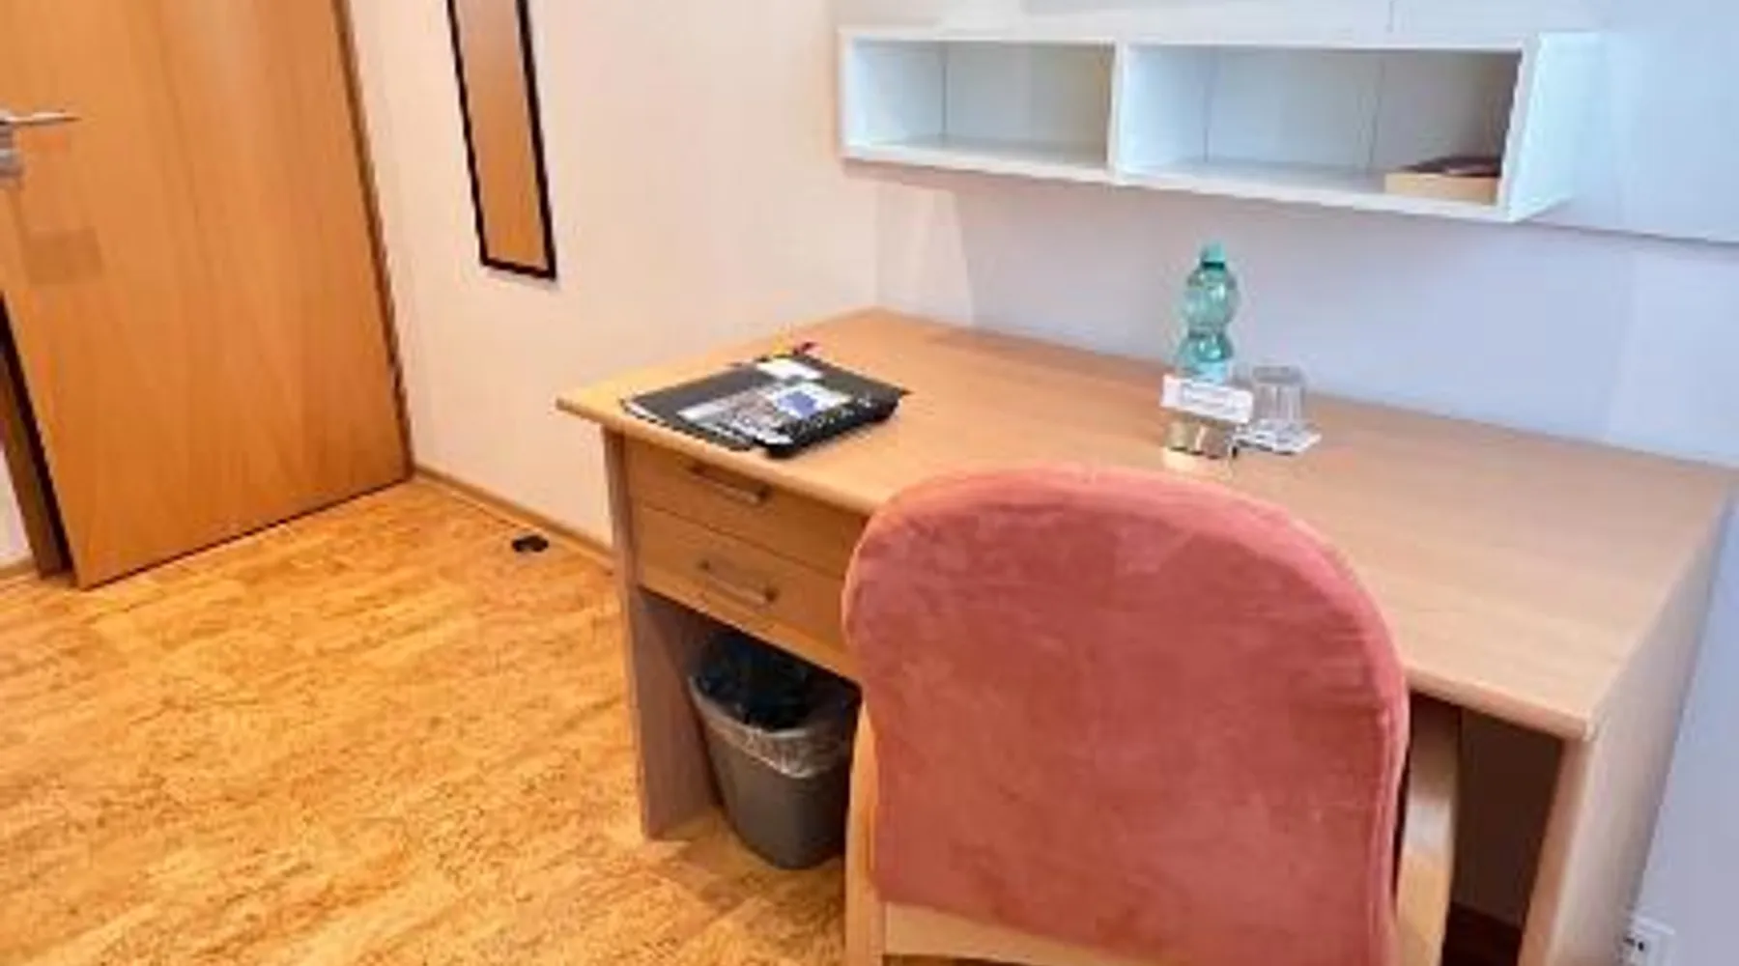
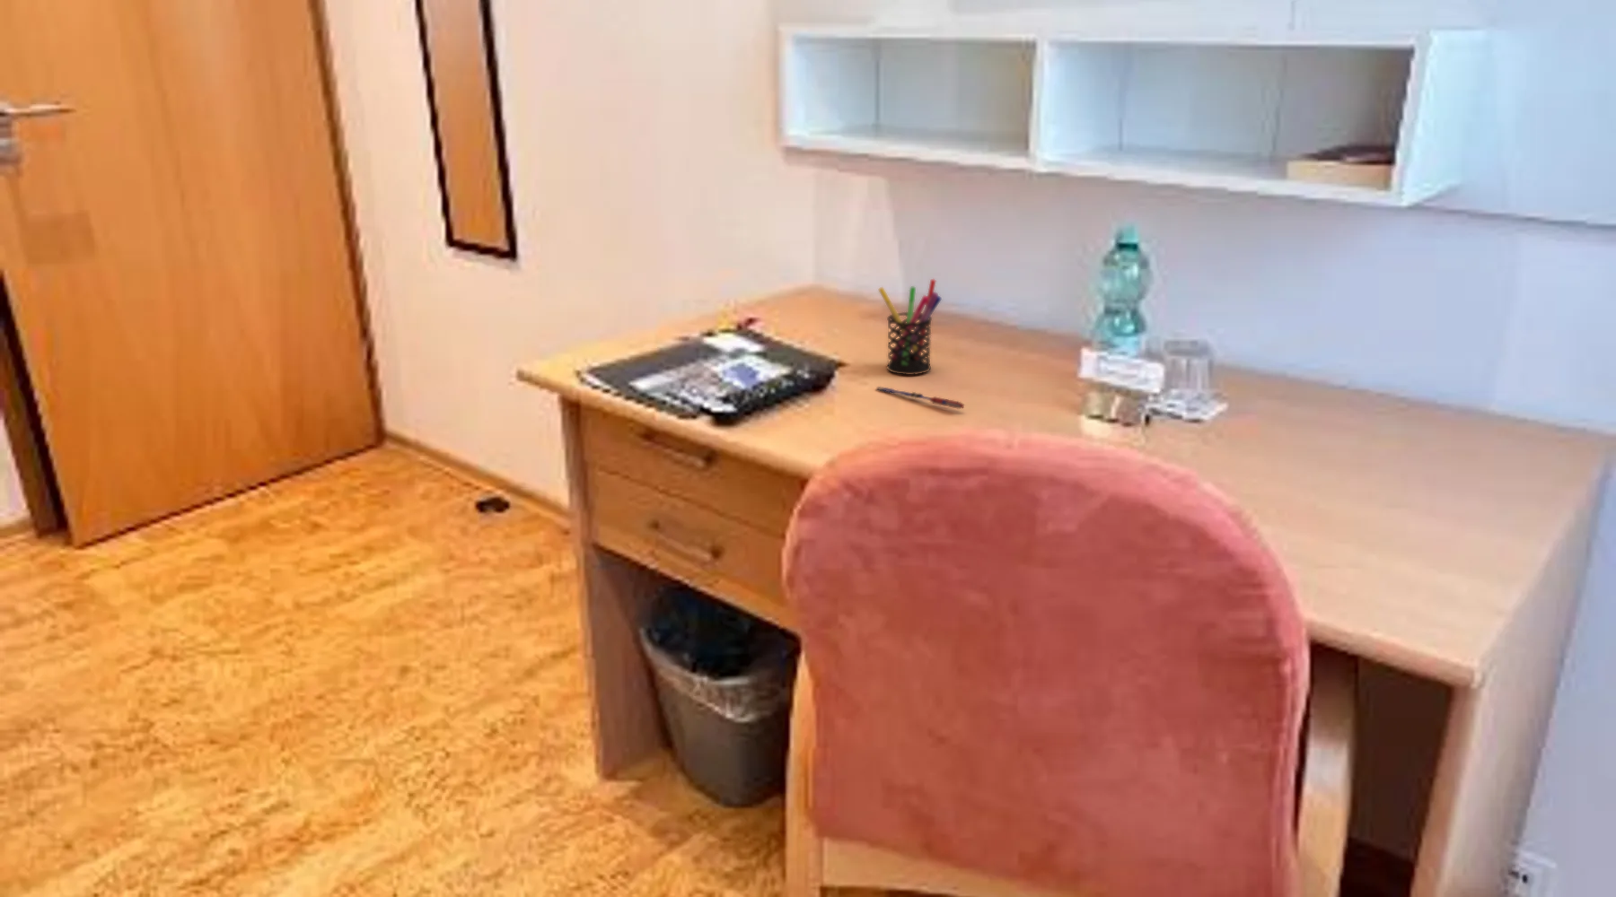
+ pen (919, 395)
+ pen holder (912, 323)
